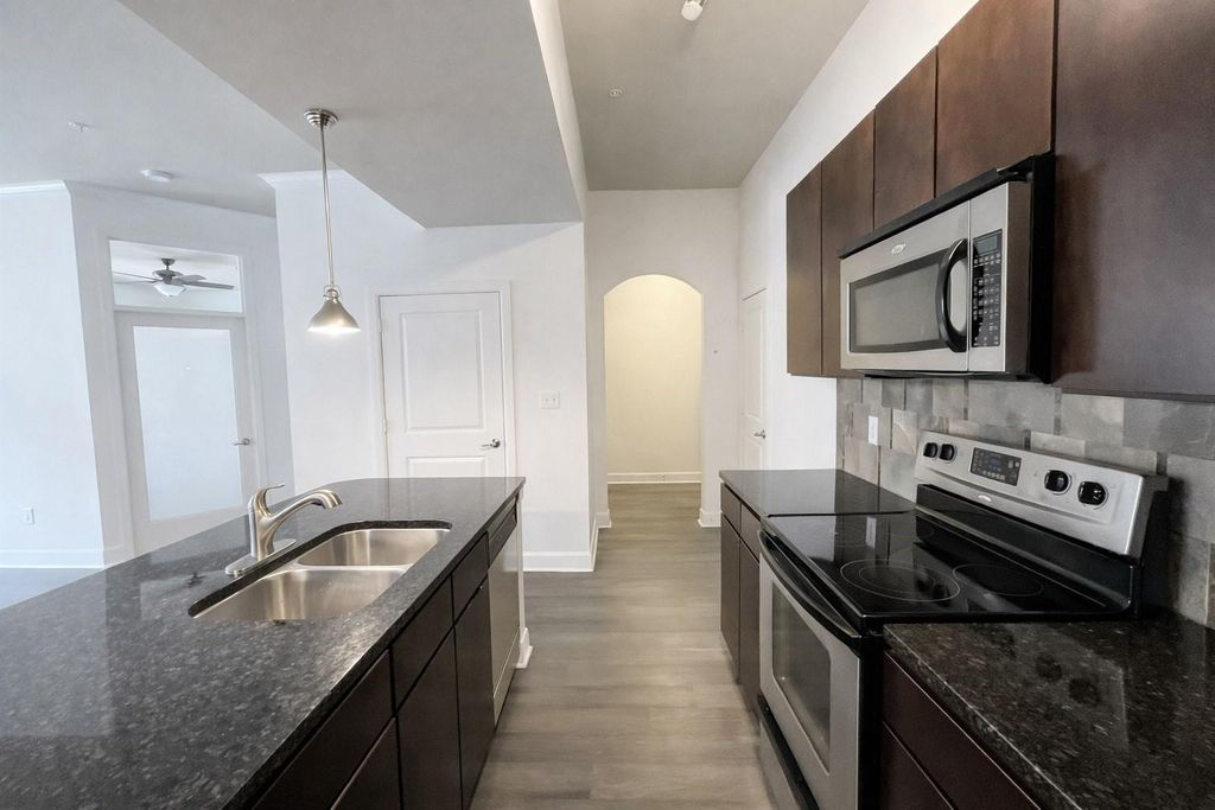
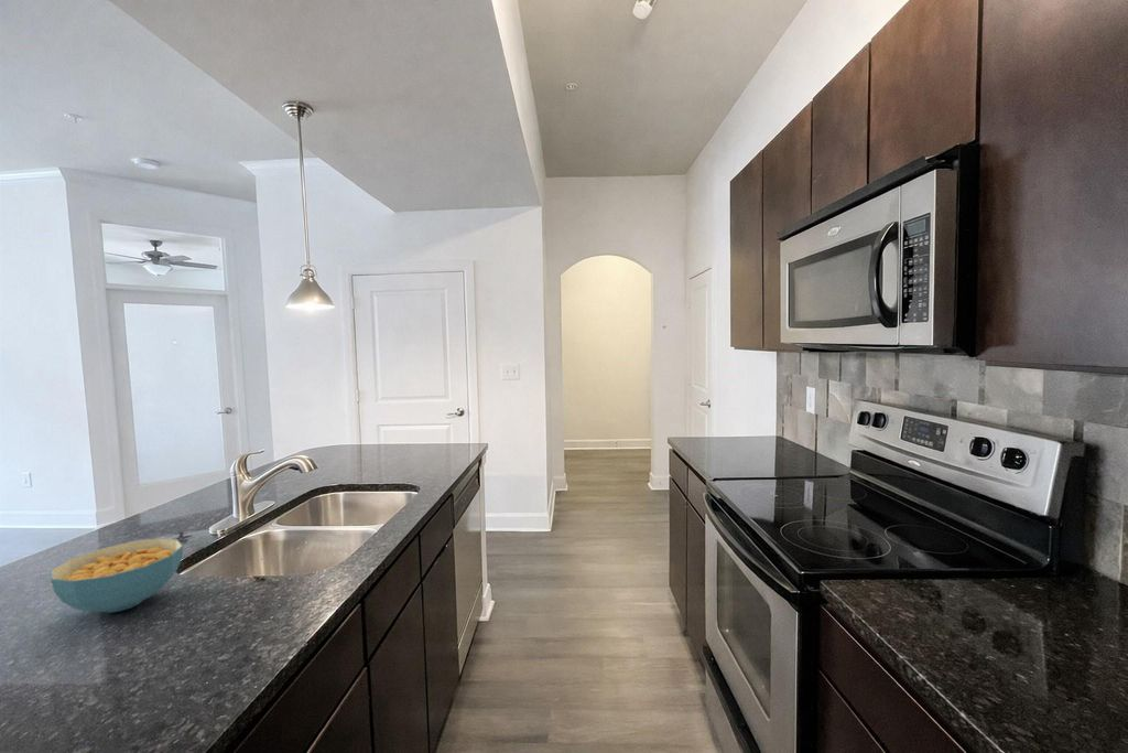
+ cereal bowl (121, 581)
